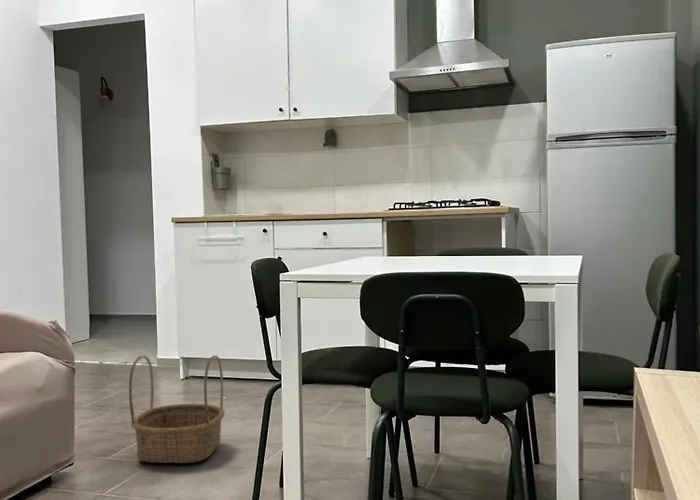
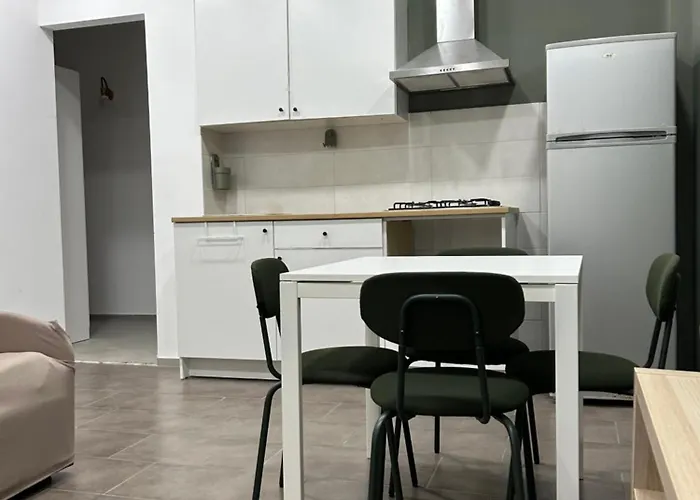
- basket (178, 405)
